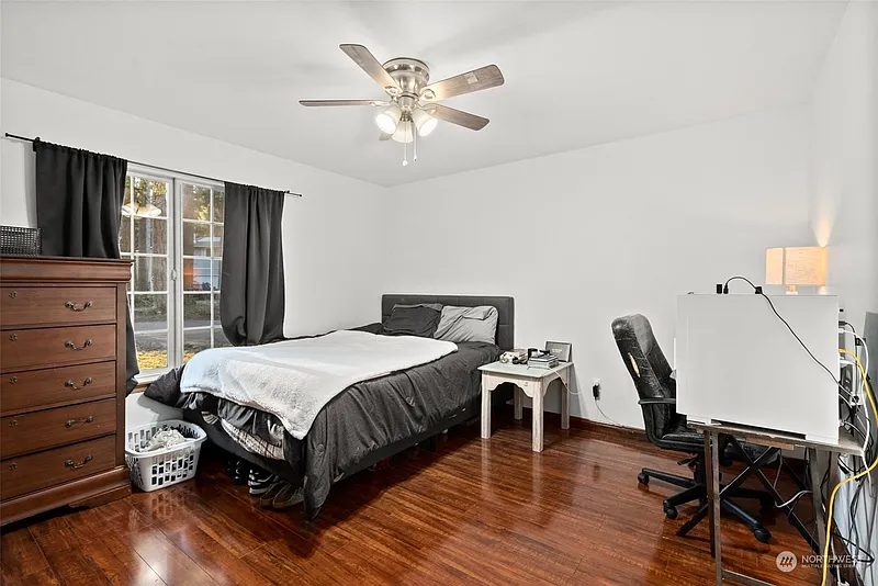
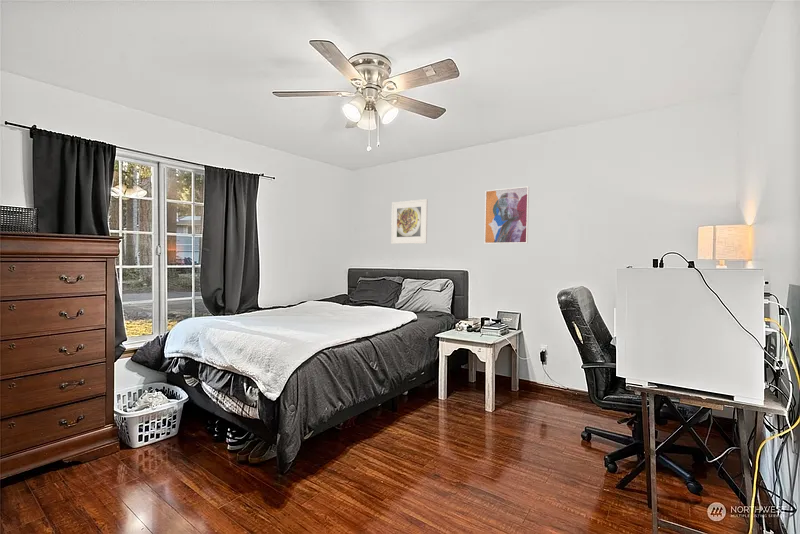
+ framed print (408, 222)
+ wall art (506, 216)
